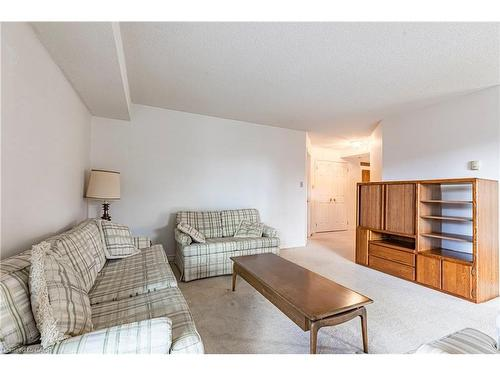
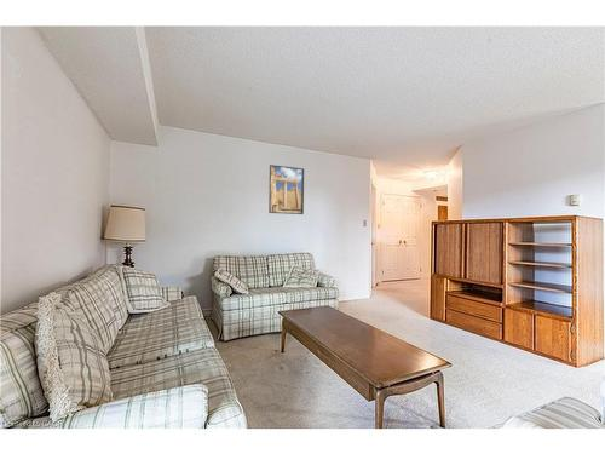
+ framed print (287, 190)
